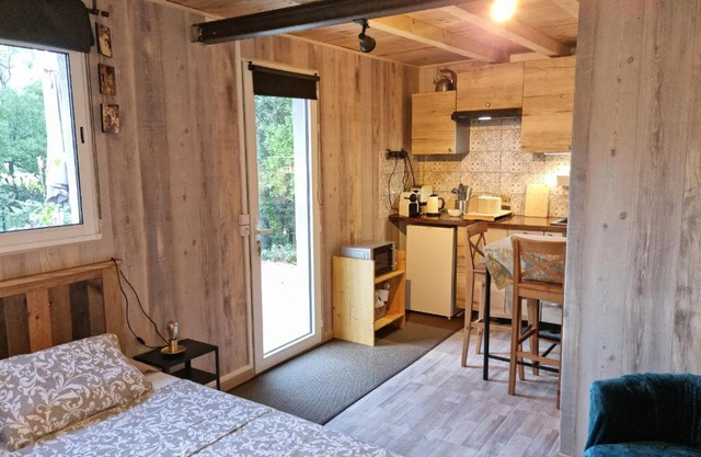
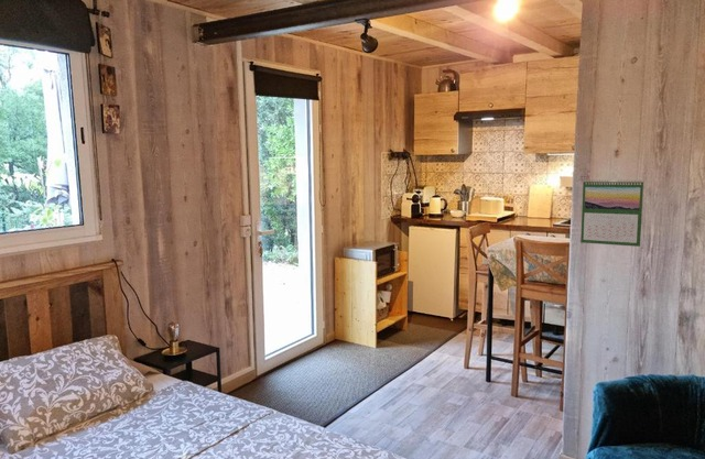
+ calendar (610, 211)
